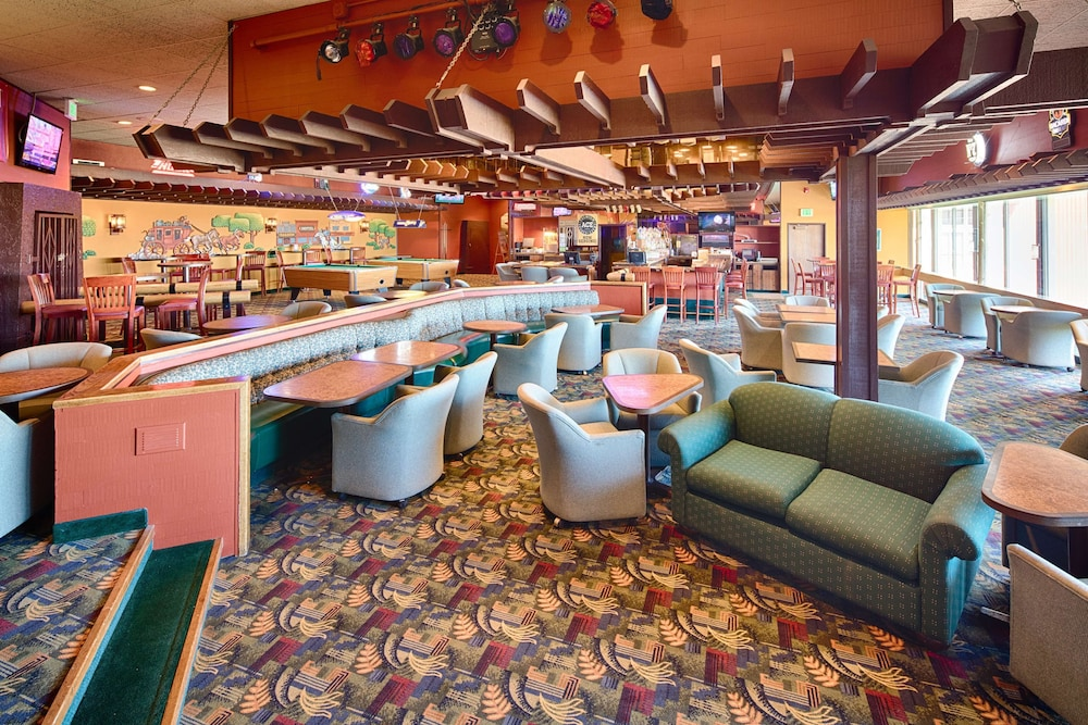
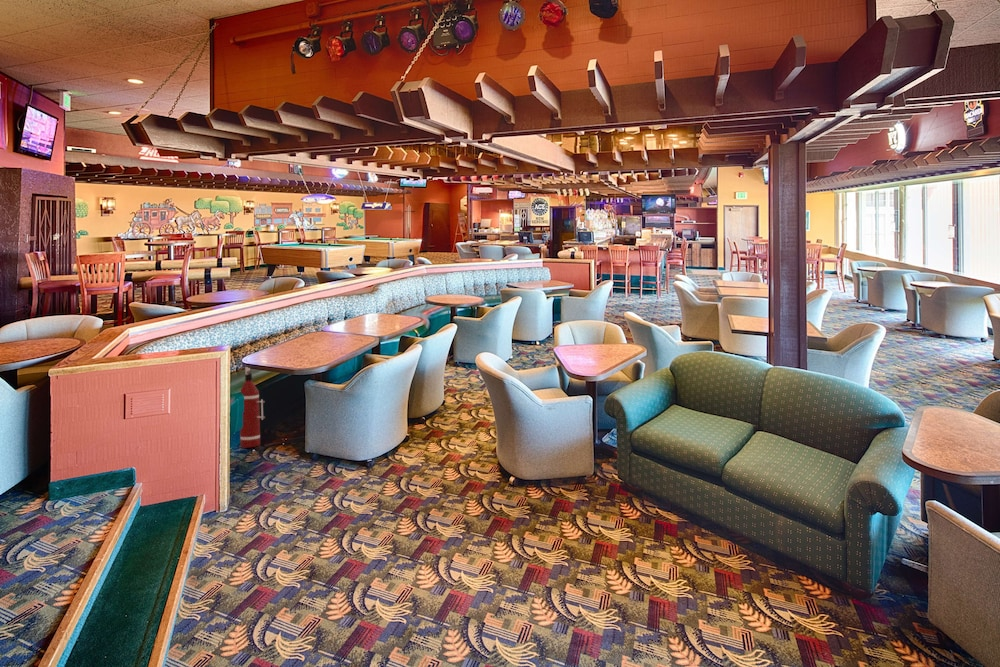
+ fire extinguisher (252, 403)
